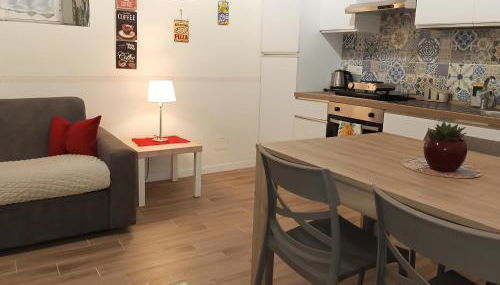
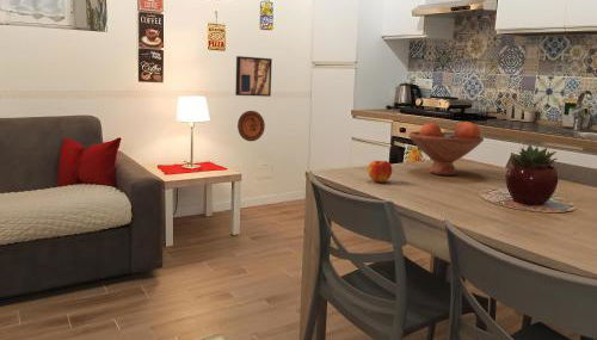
+ wall art (253, 76)
+ apple (380, 171)
+ decorative plate (251, 125)
+ fruit bowl (444, 147)
